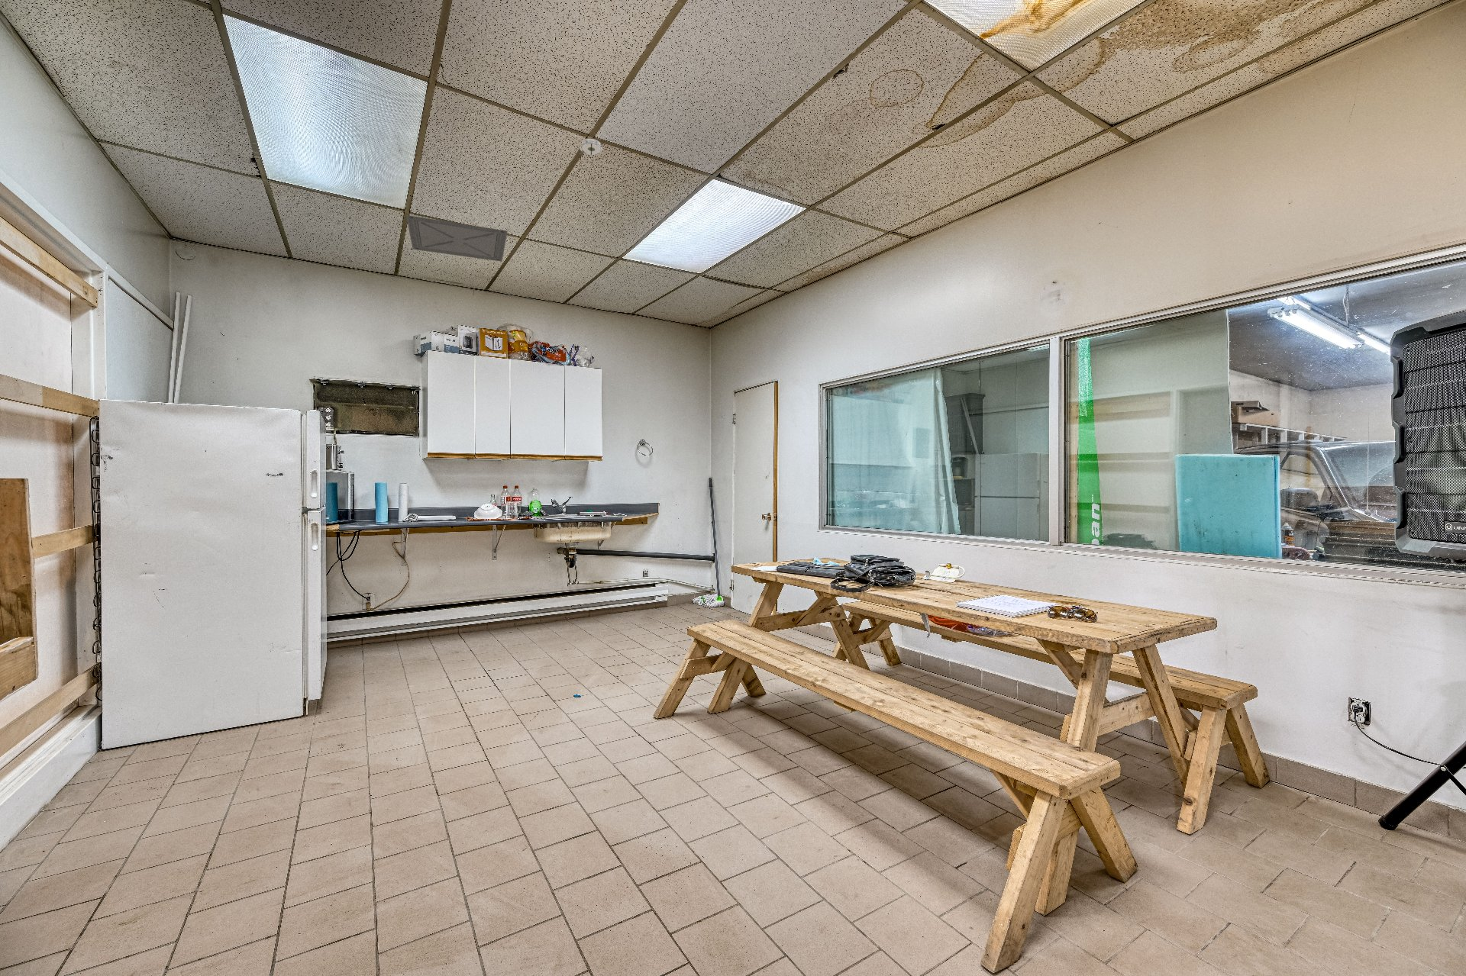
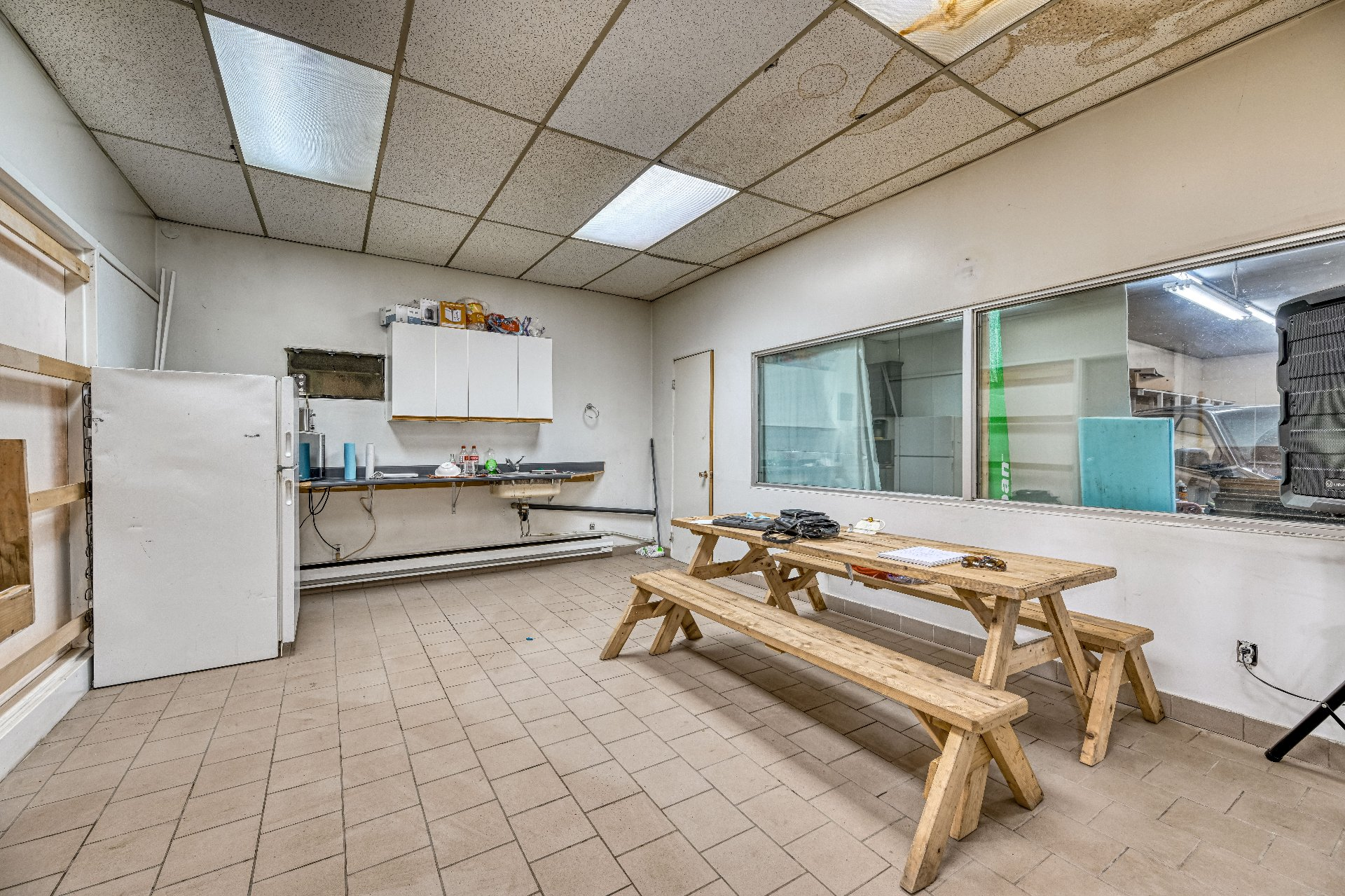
- smoke detector (591, 147)
- ceiling vent (458, 241)
